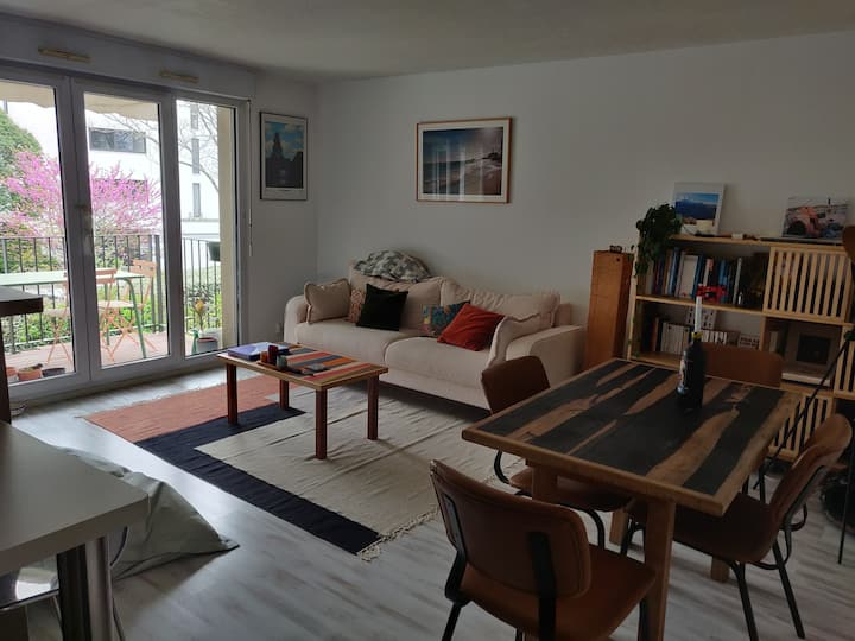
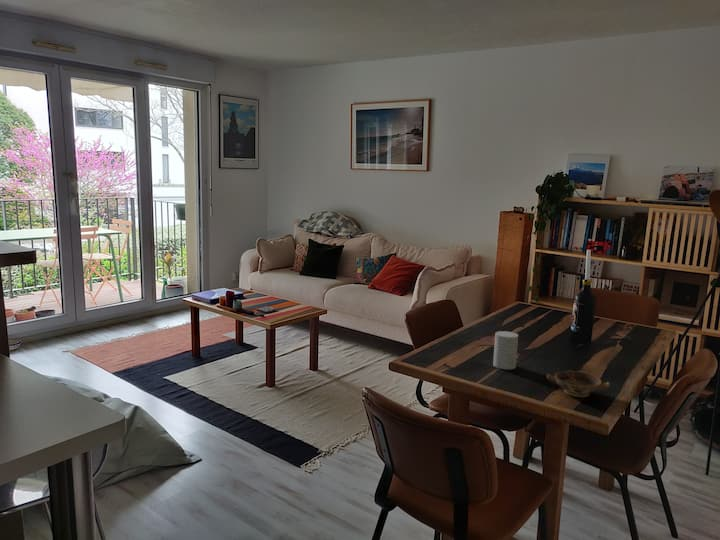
+ bowl (577, 385)
+ cup (505, 350)
